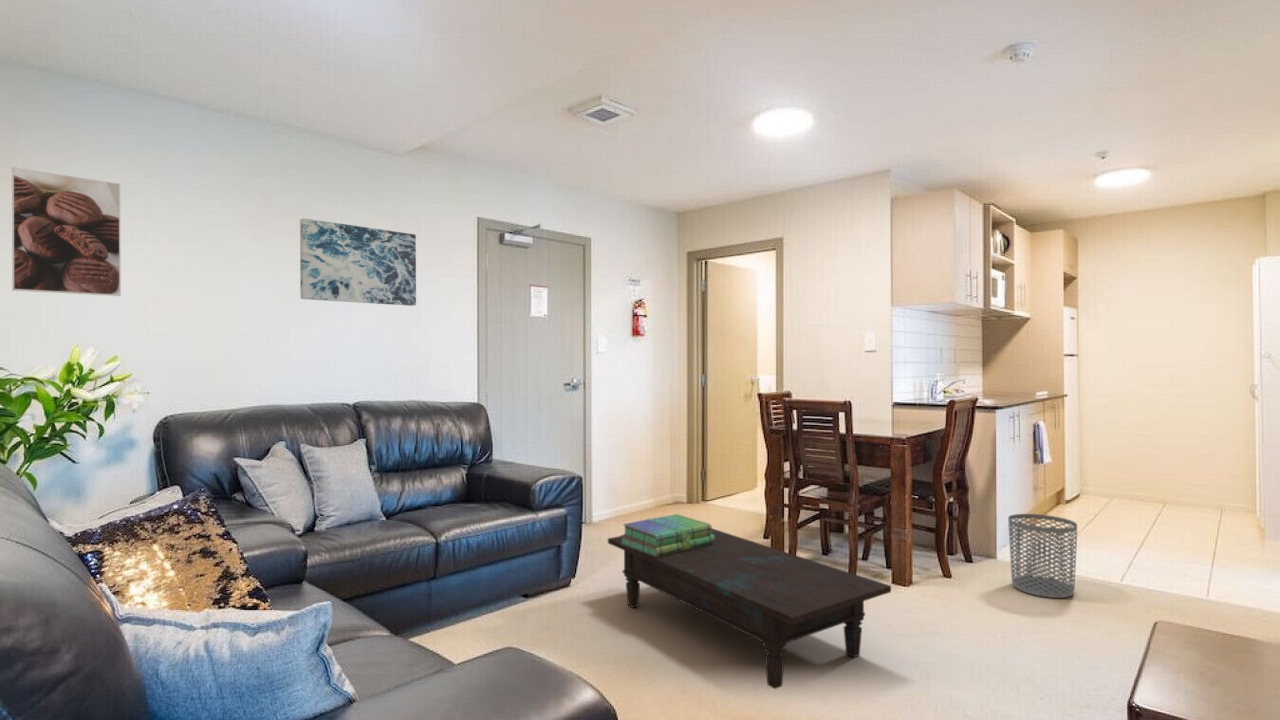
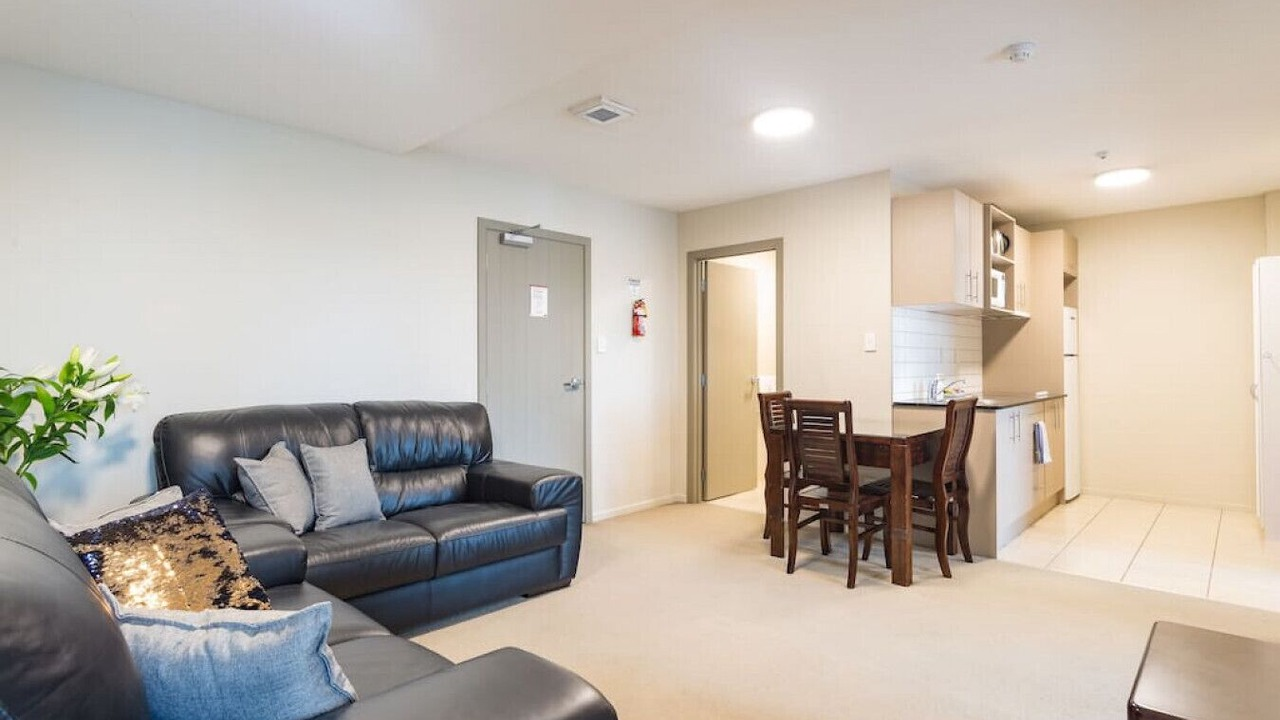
- wall art (361, 264)
- stack of books (667, 533)
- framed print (68, 234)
- waste bin (1043, 555)
- coffee table (732, 593)
